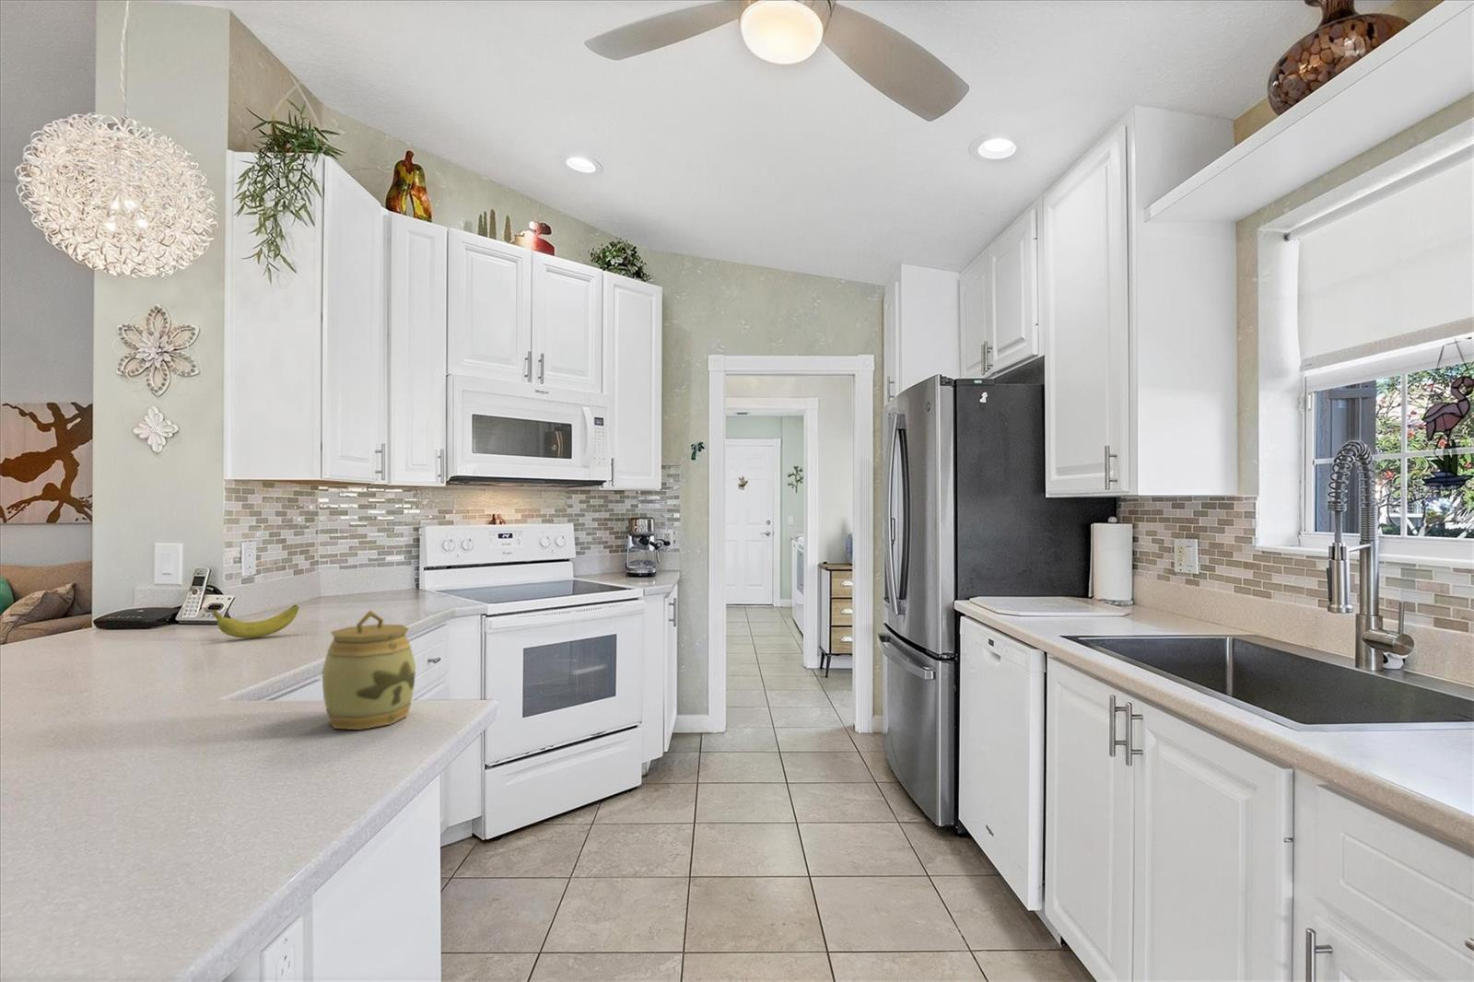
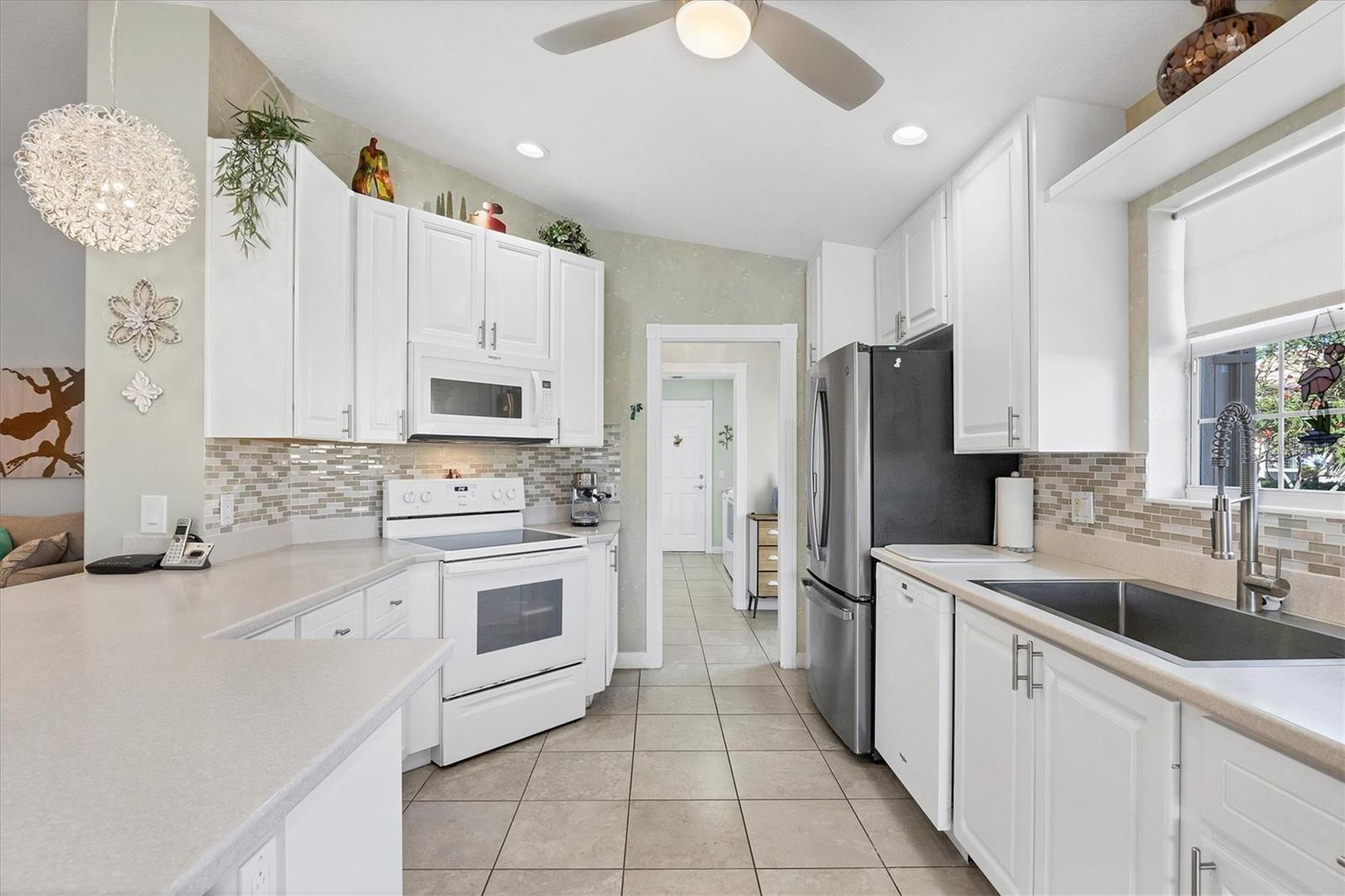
- banana (256, 621)
- jar (369, 664)
